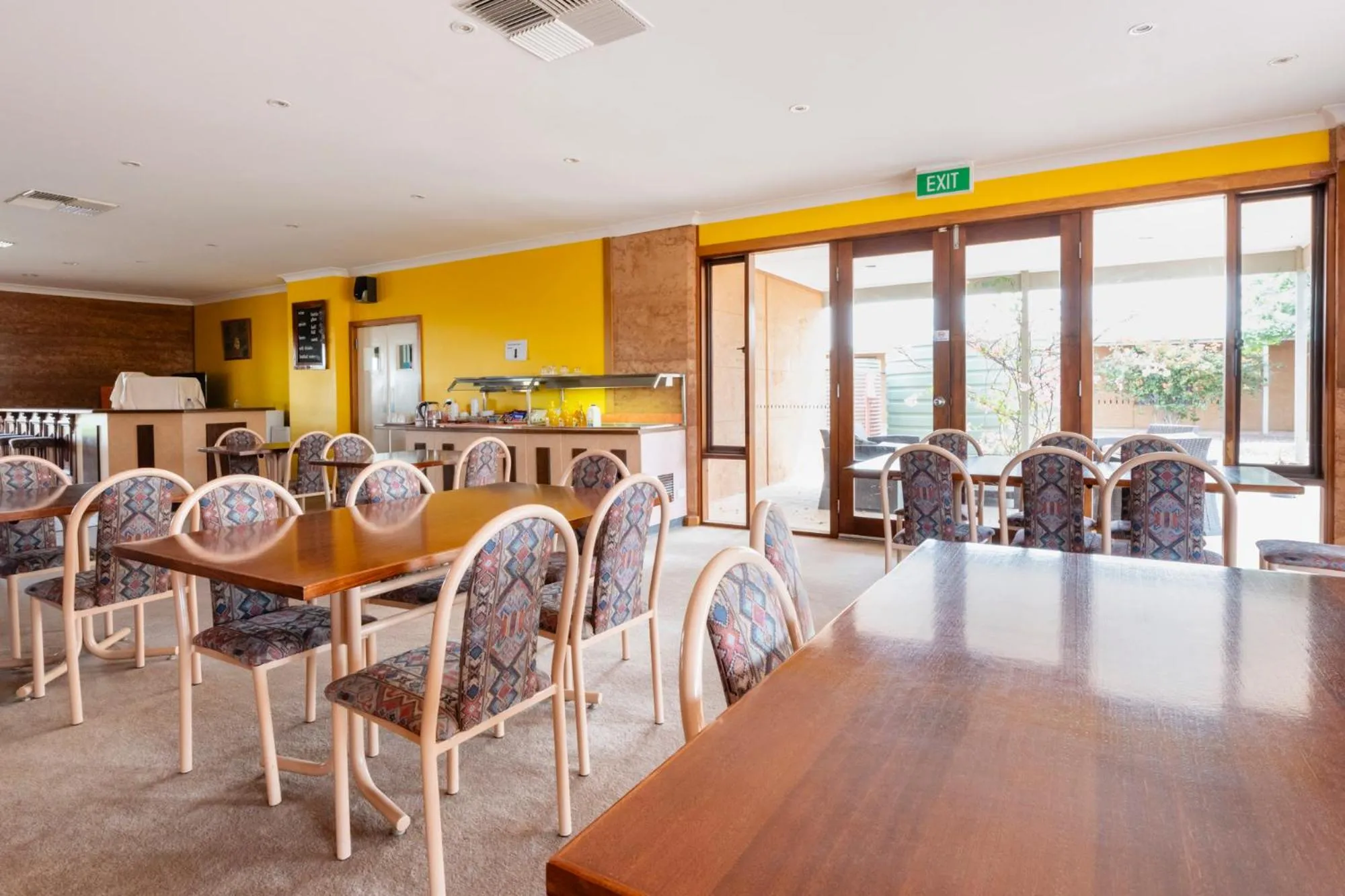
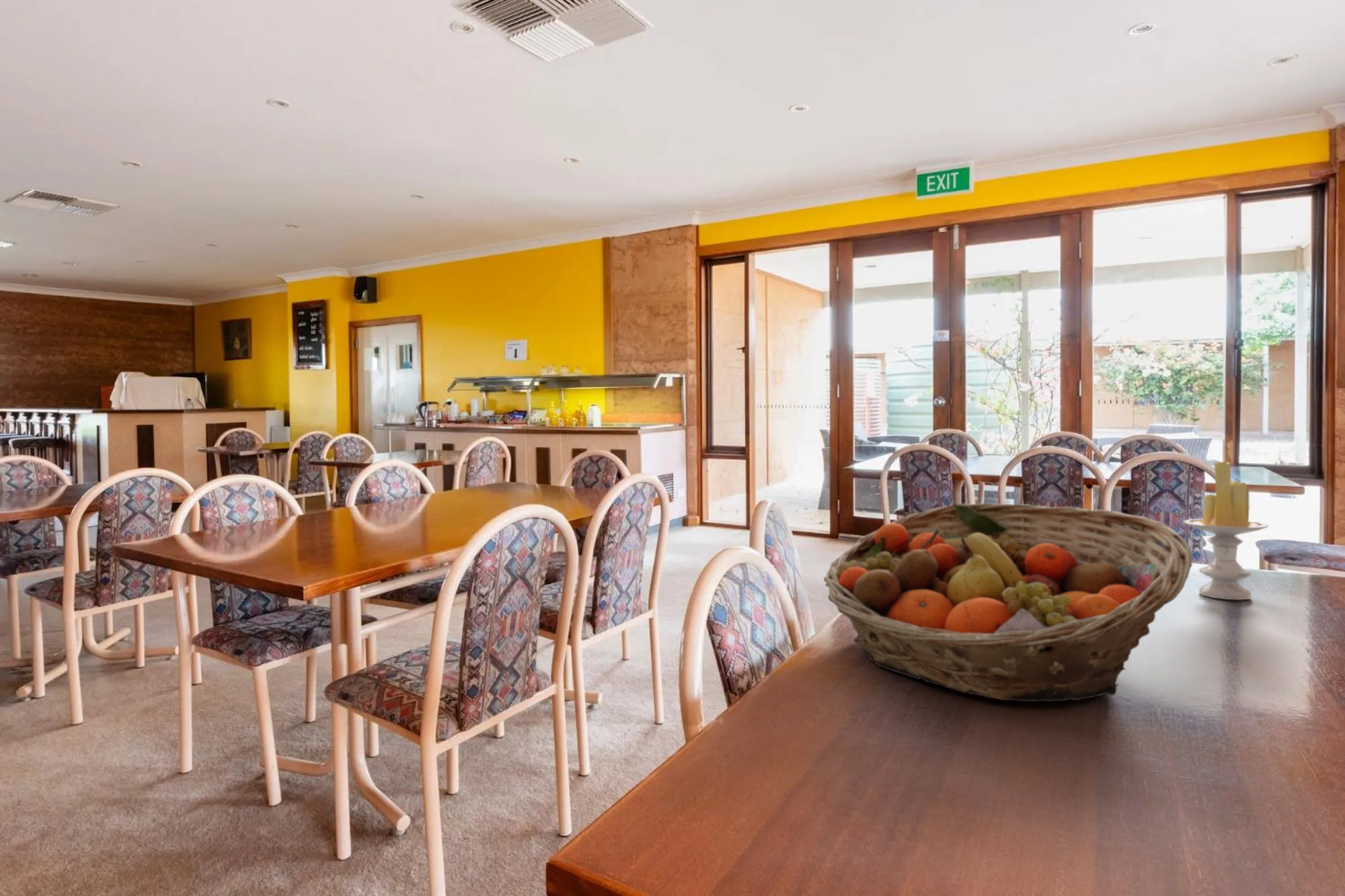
+ candle (1225, 528)
+ fruit basket (989, 587)
